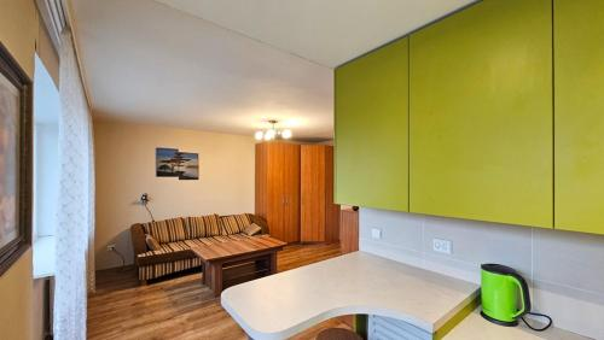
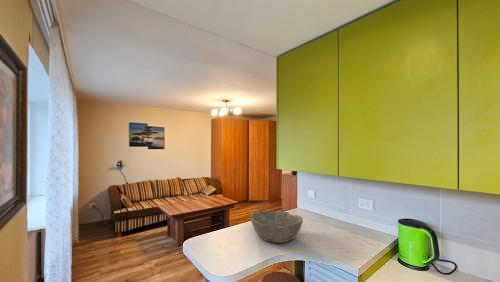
+ bowl (276, 226)
